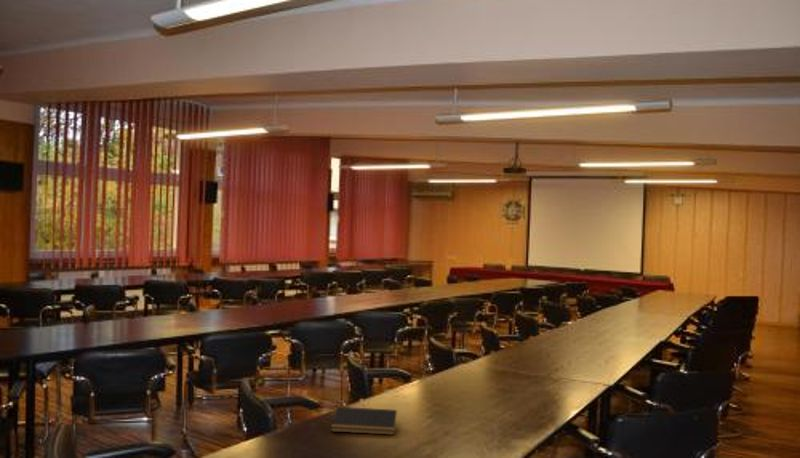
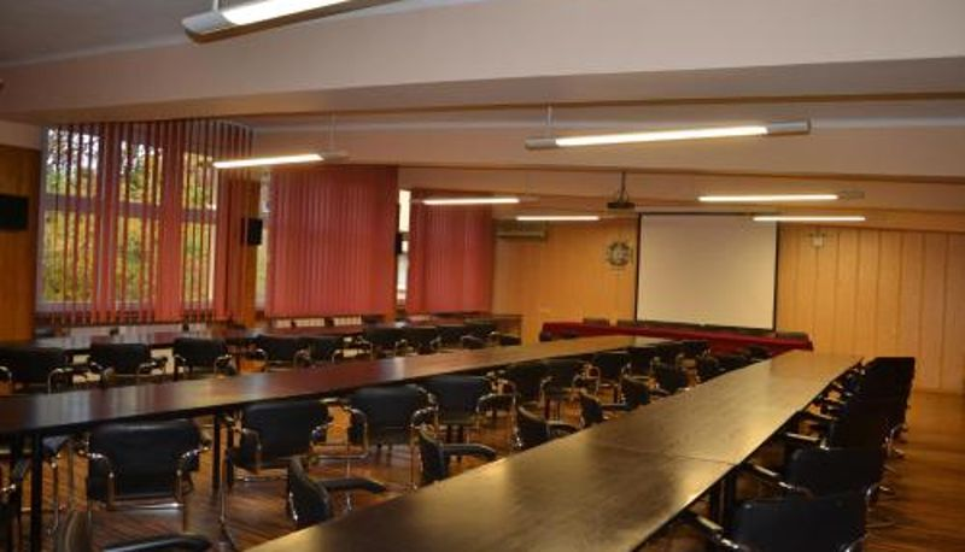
- notepad (364, 420)
